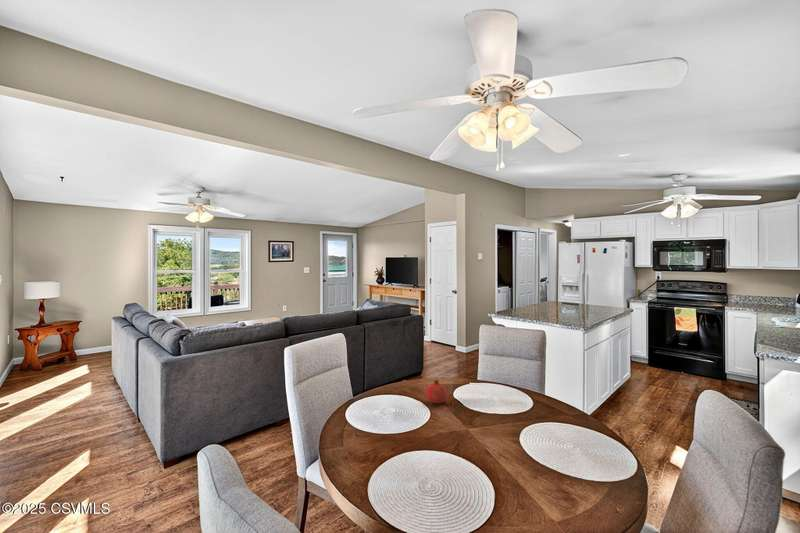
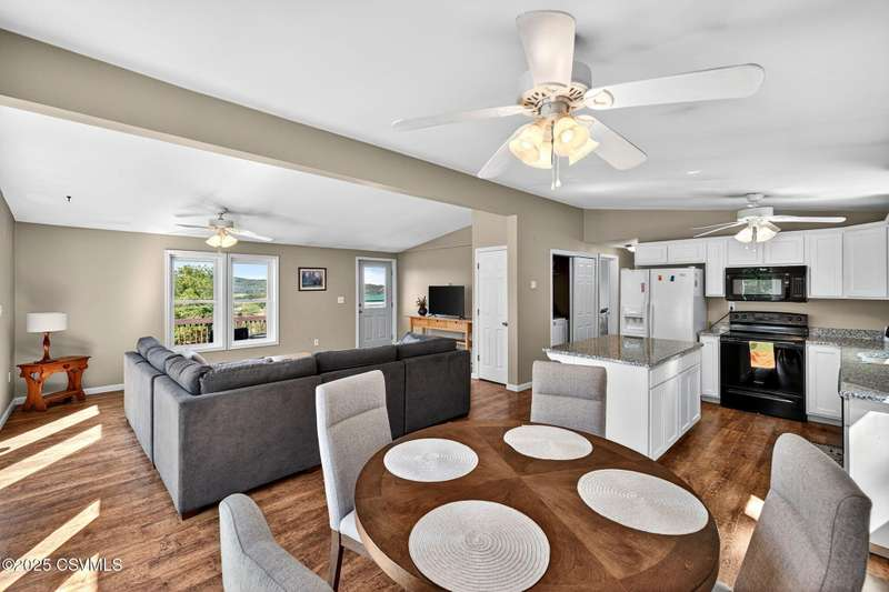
- fruit (436, 391)
